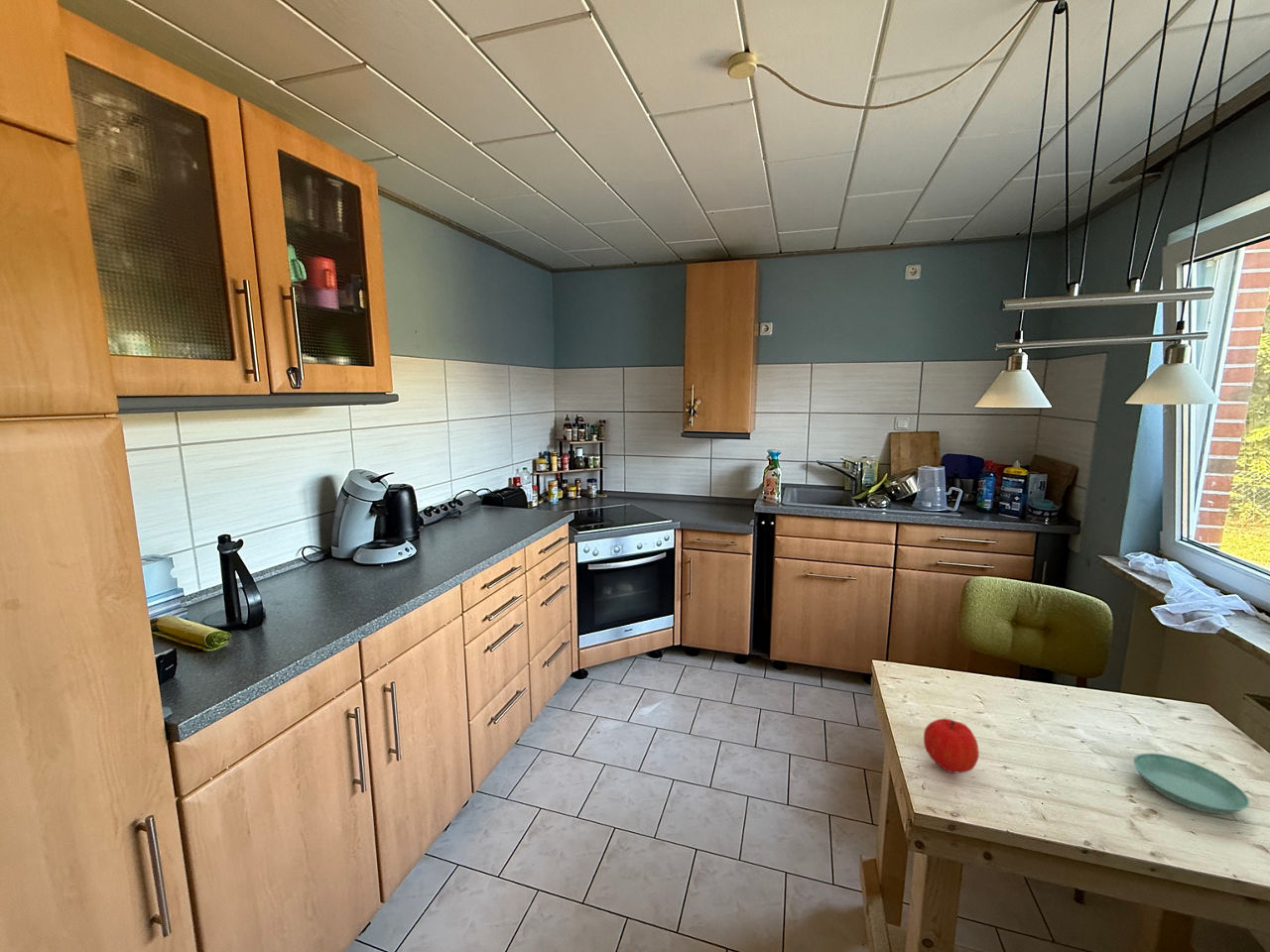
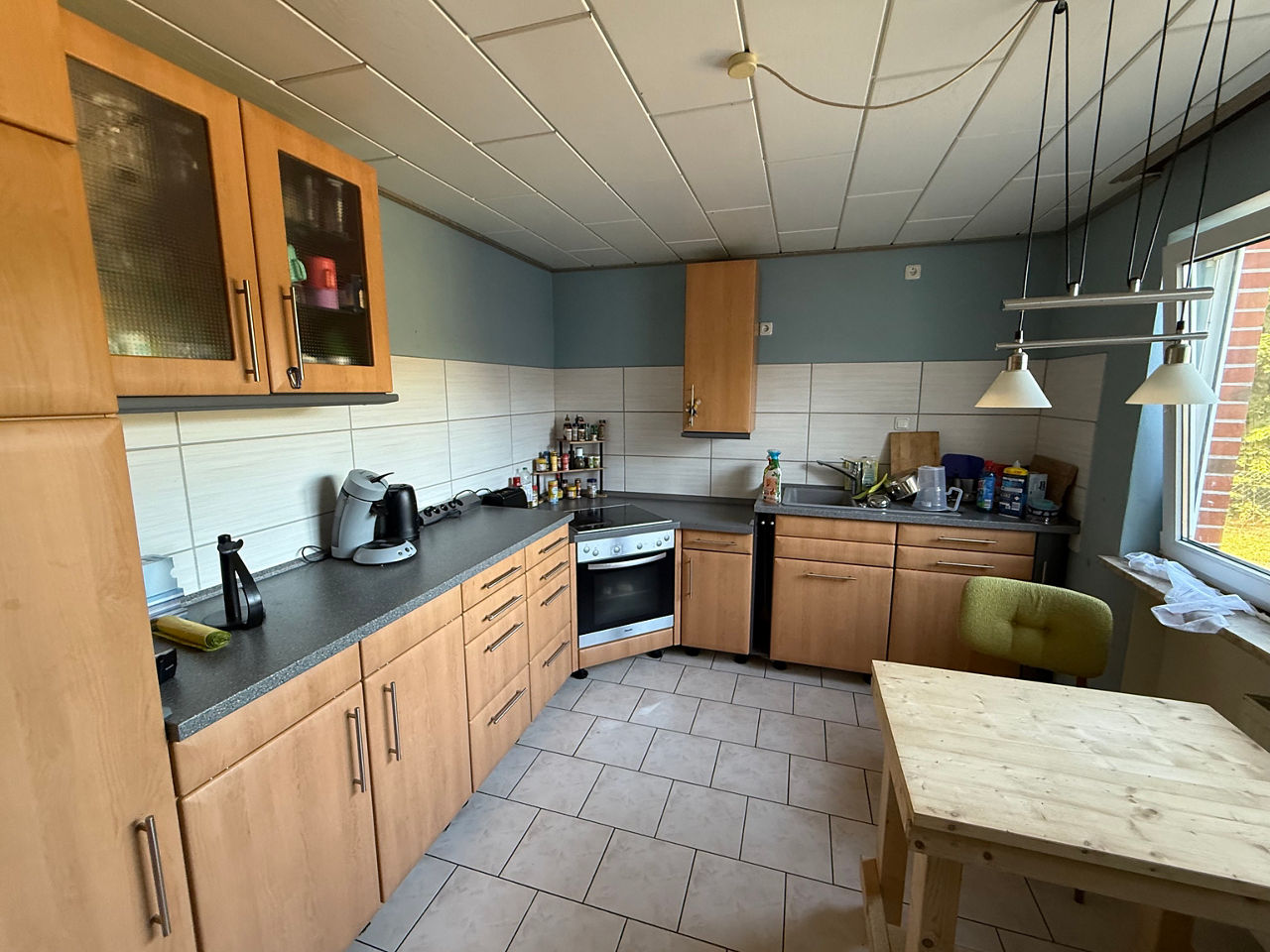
- fruit (950, 744)
- saucer (1187, 785)
